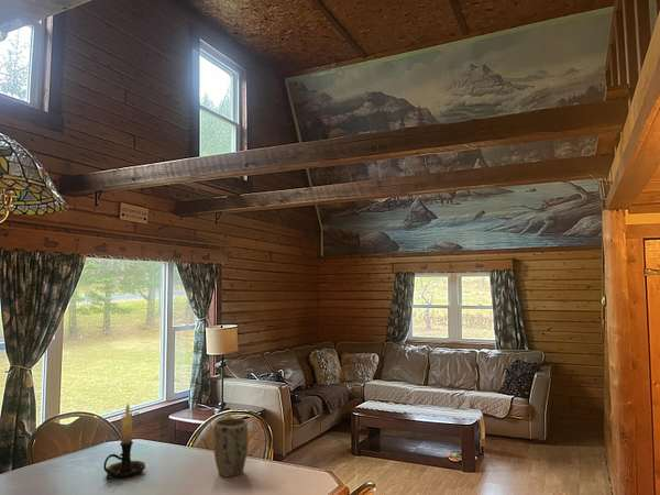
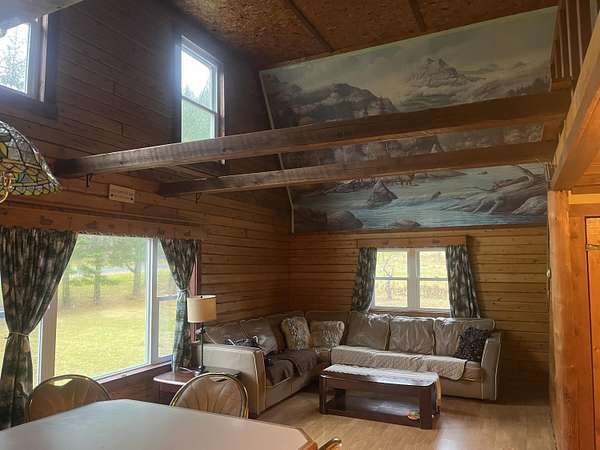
- plant pot (230, 447)
- candle holder (122, 439)
